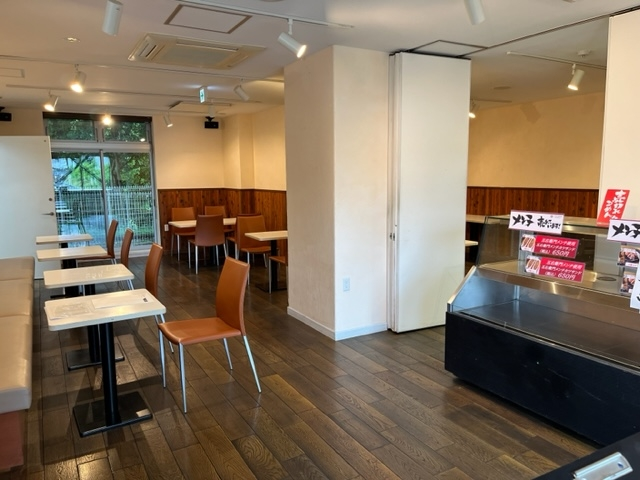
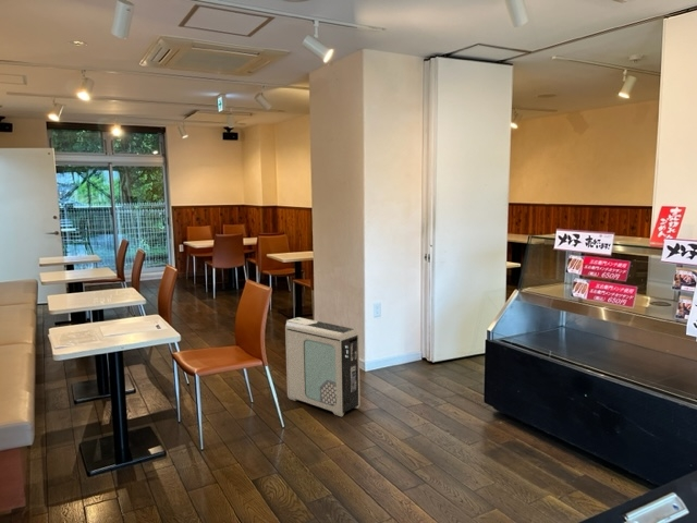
+ air purifier (321, 364)
